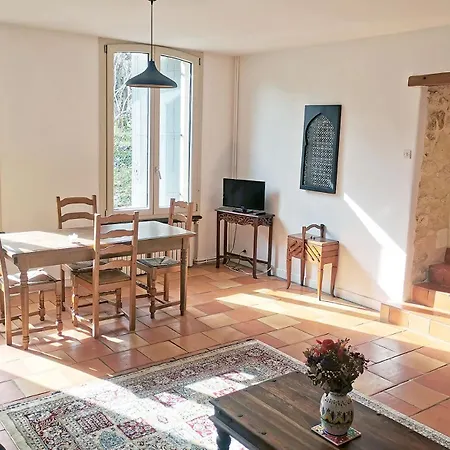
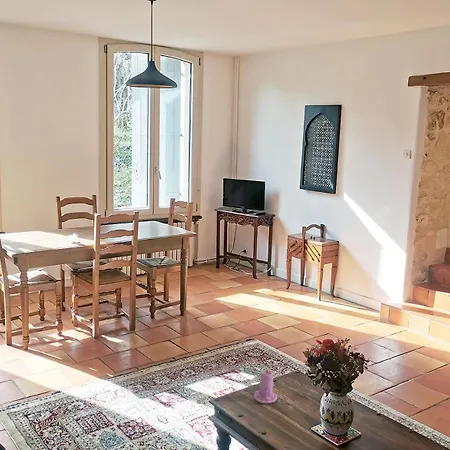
+ candle (266, 383)
